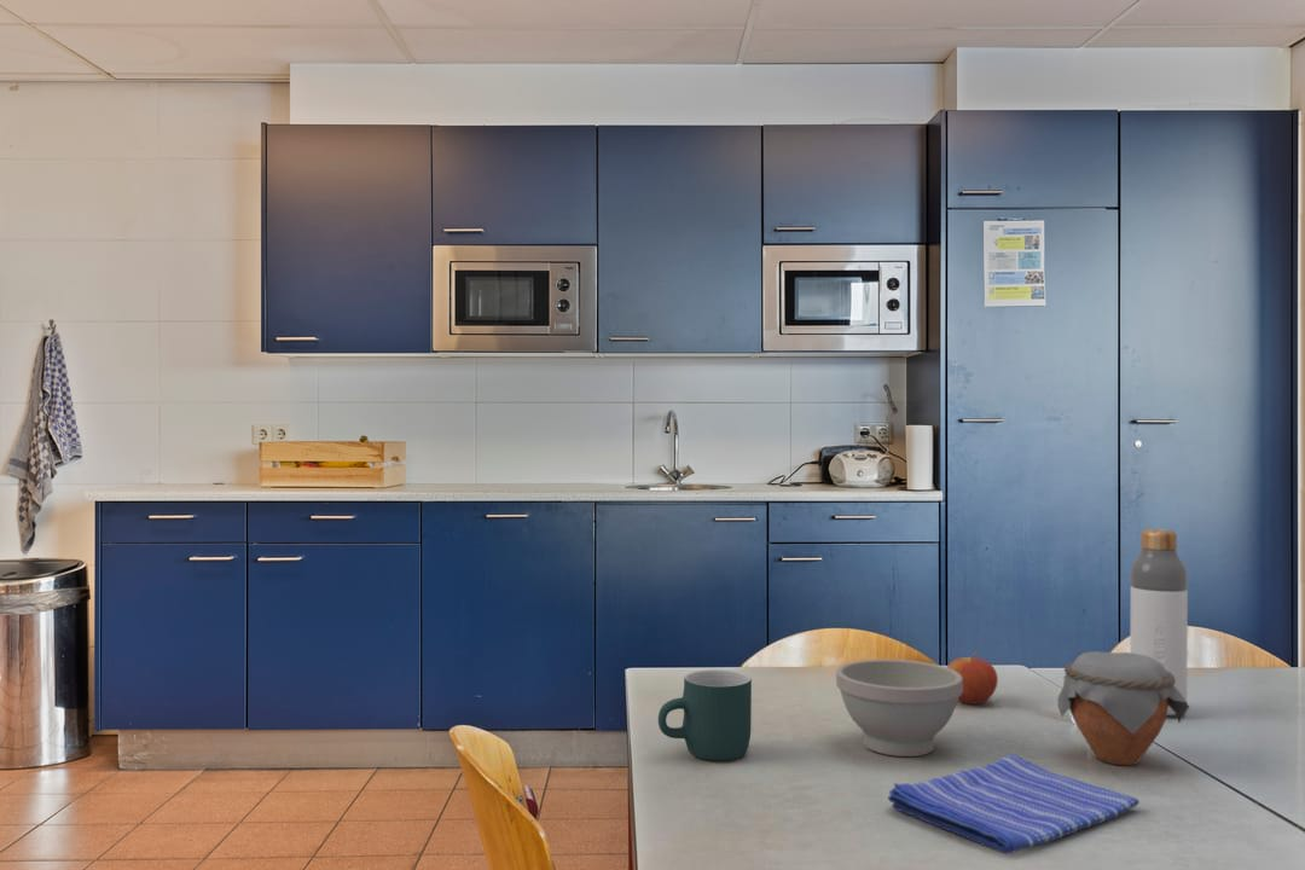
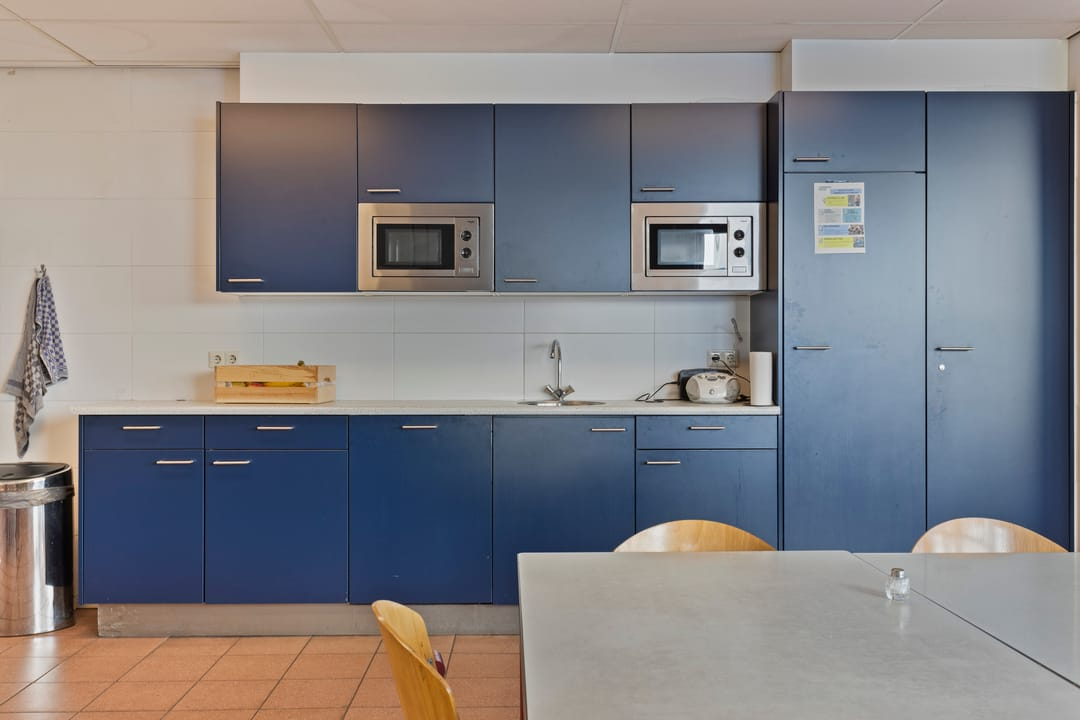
- apple (970, 675)
- jar (1115, 707)
- bottle (1158, 620)
- bowl (898, 709)
- mug (708, 717)
- dish towel (1010, 796)
